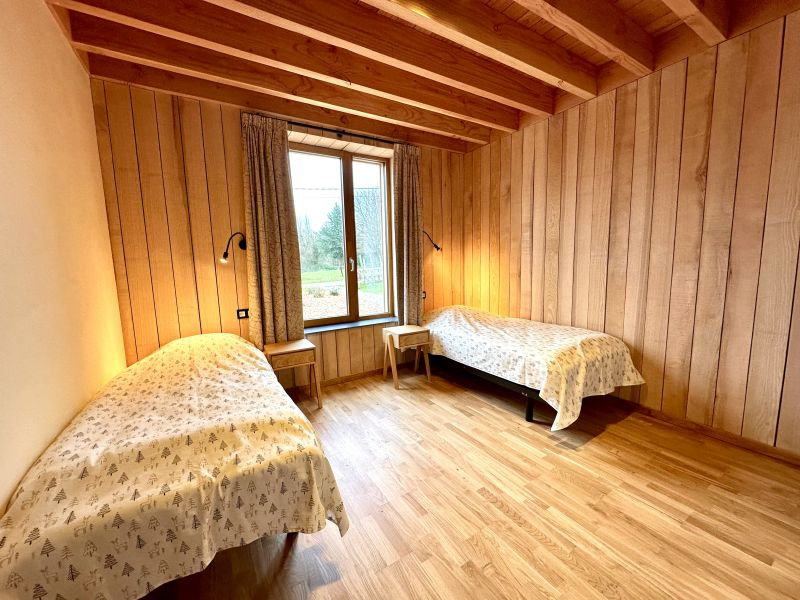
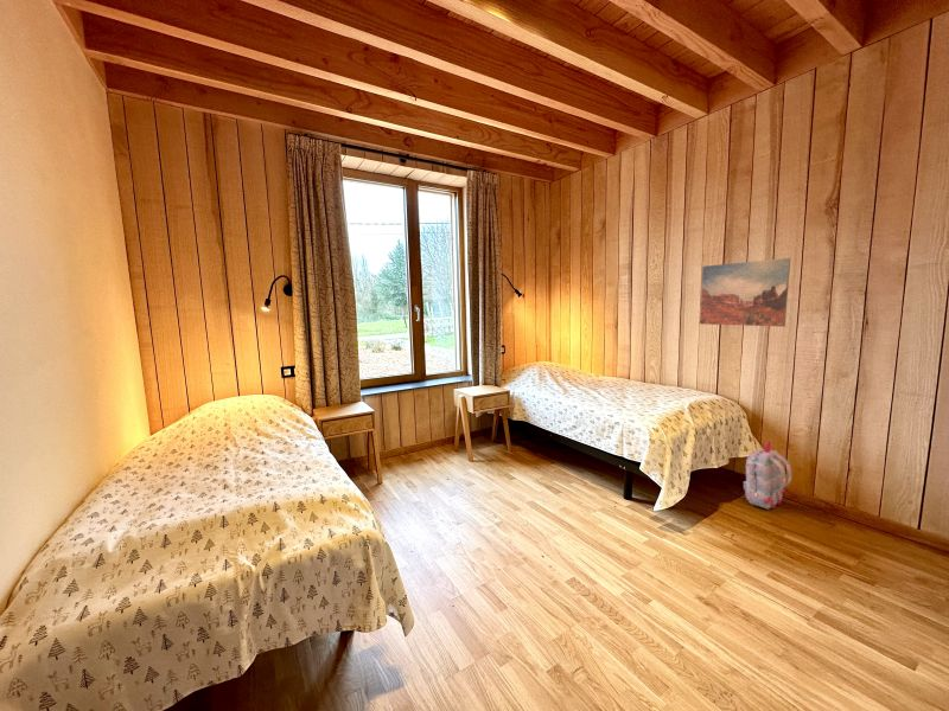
+ wall art (740, 294)
+ backpack (768, 473)
